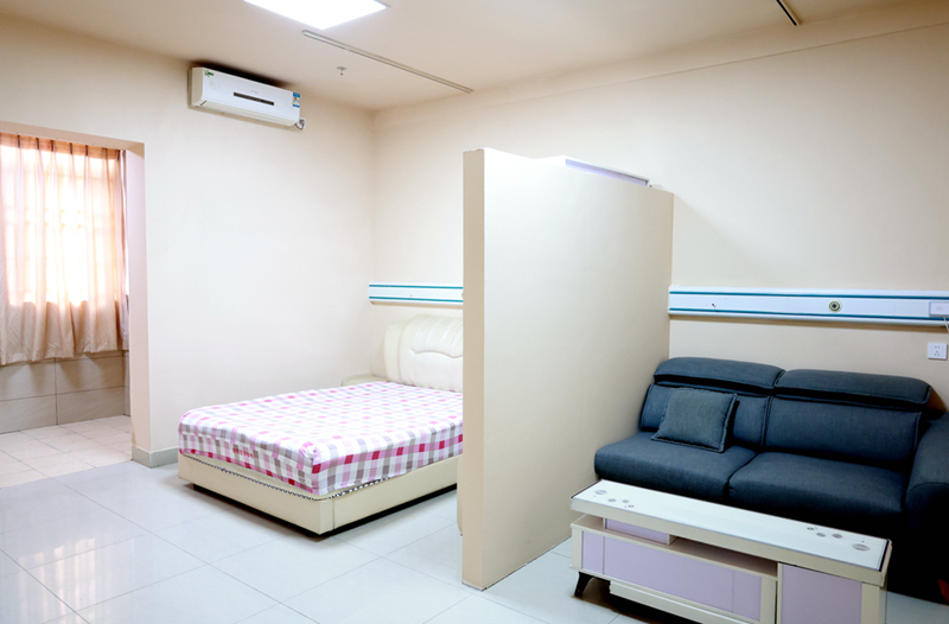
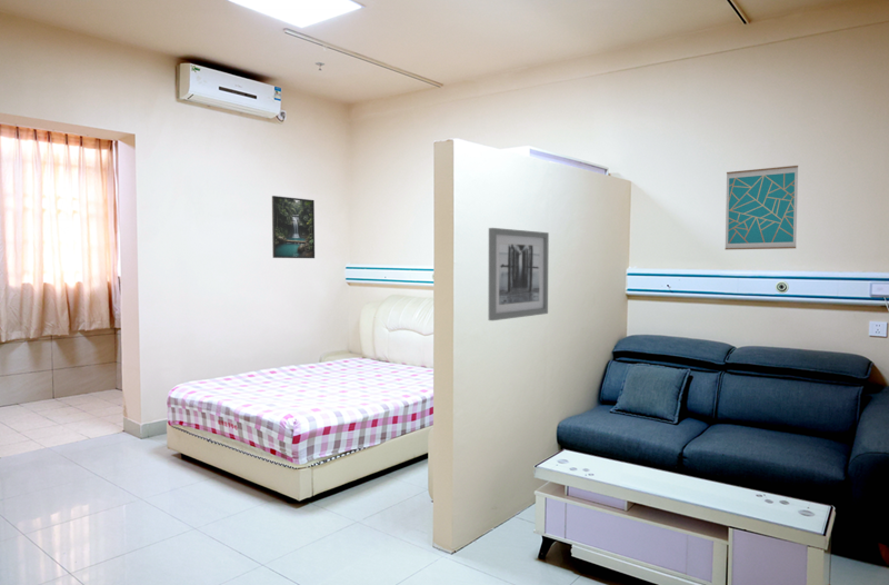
+ wall art (760, 209)
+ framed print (293, 228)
+ wall art (520, 274)
